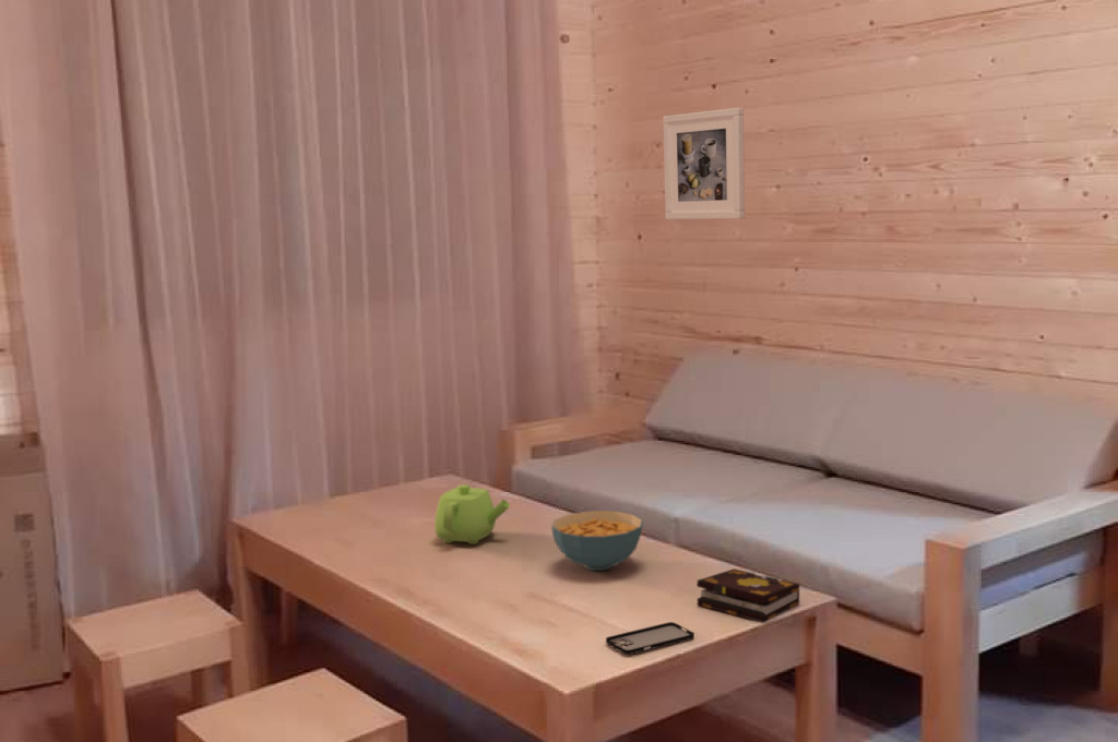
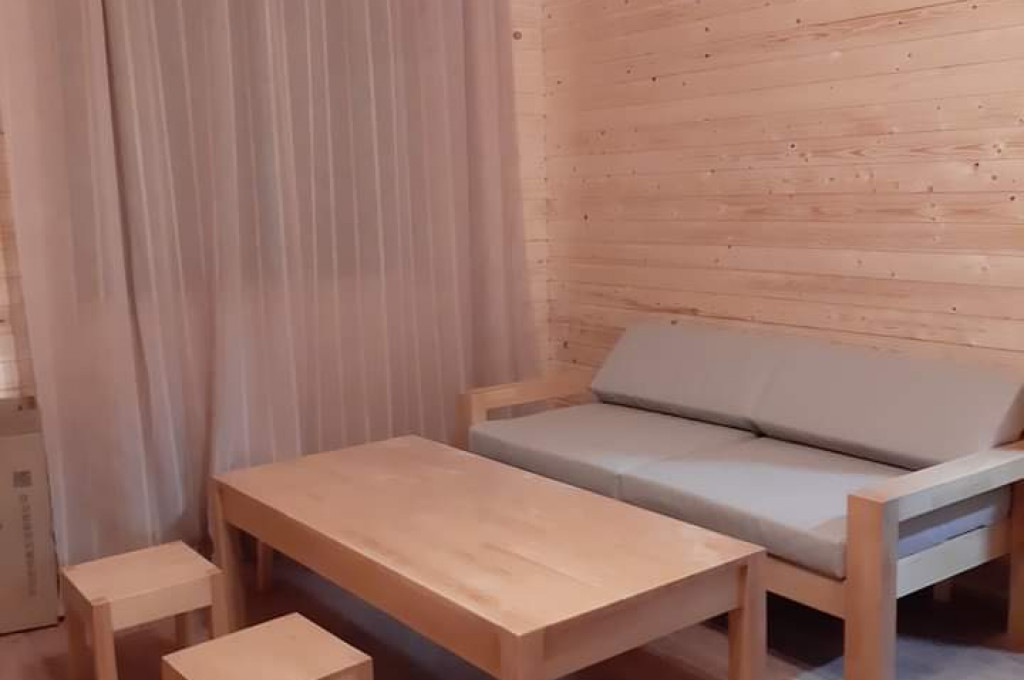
- smartphone (650, 637)
- cereal bowl (597, 544)
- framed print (702, 166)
- book (748, 591)
- teapot (472, 514)
